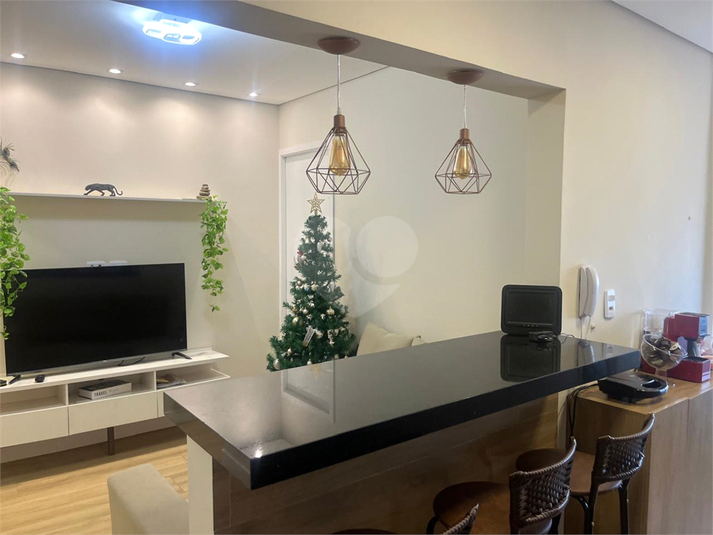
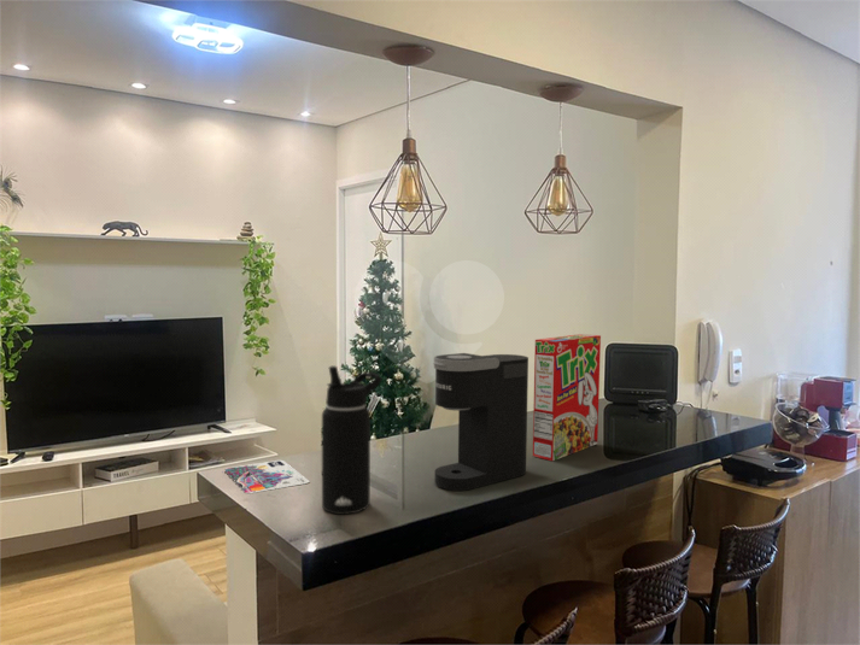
+ cereal box (567, 393)
+ water bottle (351, 434)
+ card (265, 475)
+ coffee maker (481, 416)
